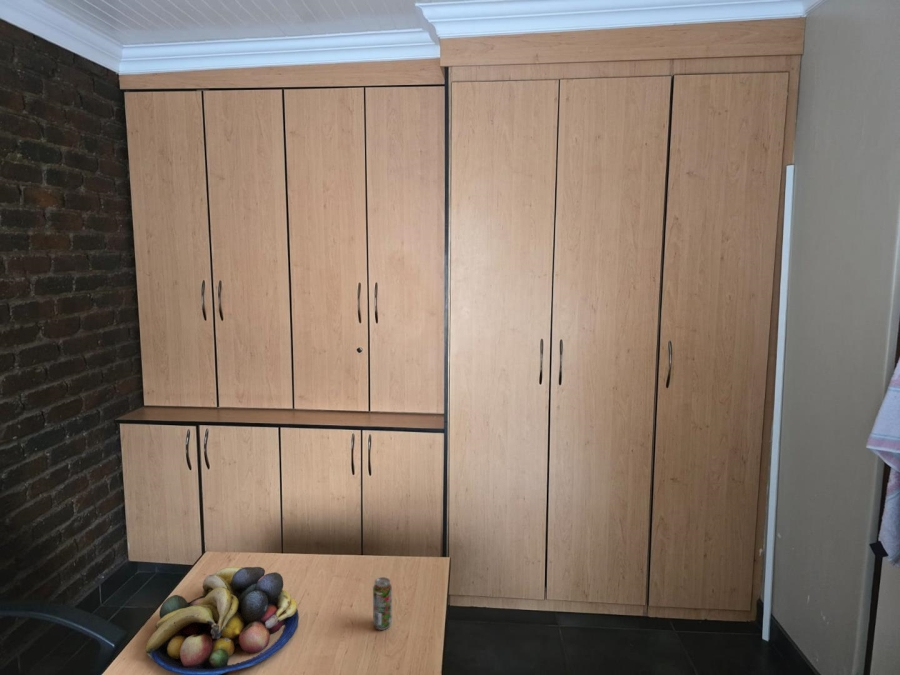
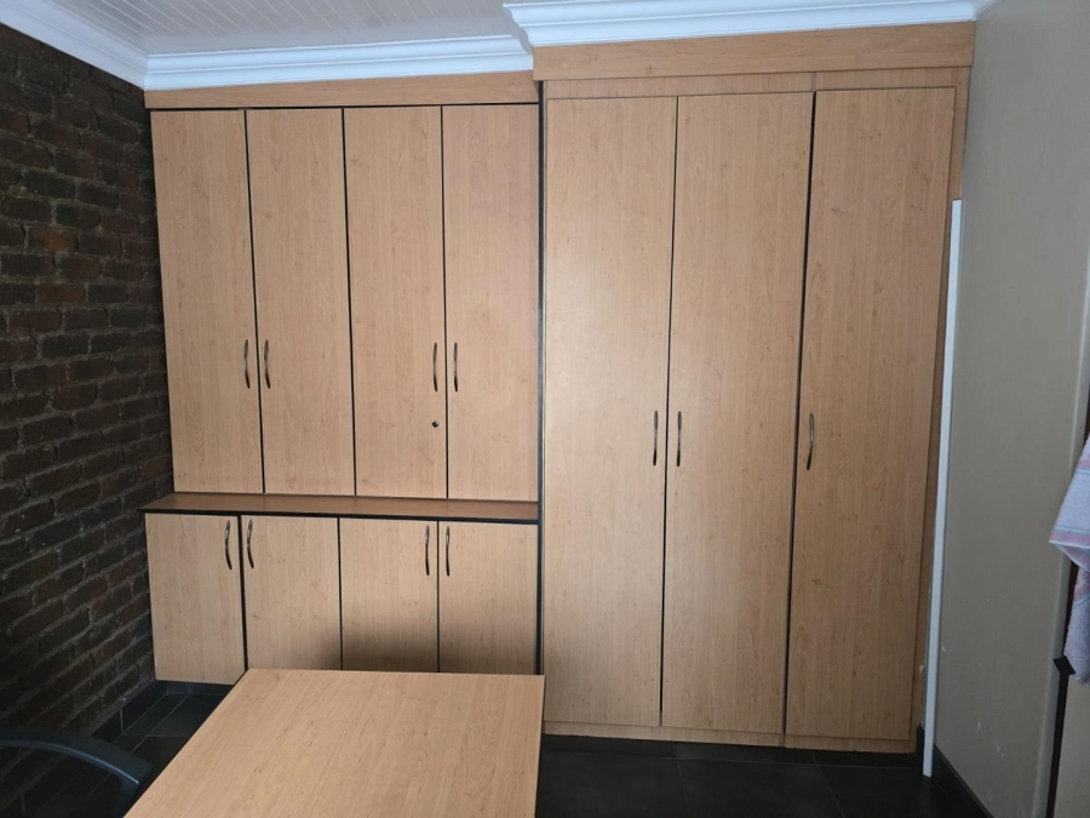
- beverage can (382, 603)
- fruit bowl (226, 606)
